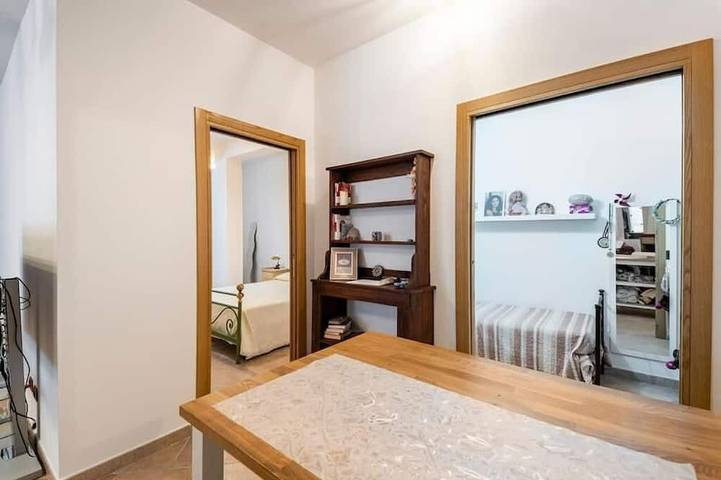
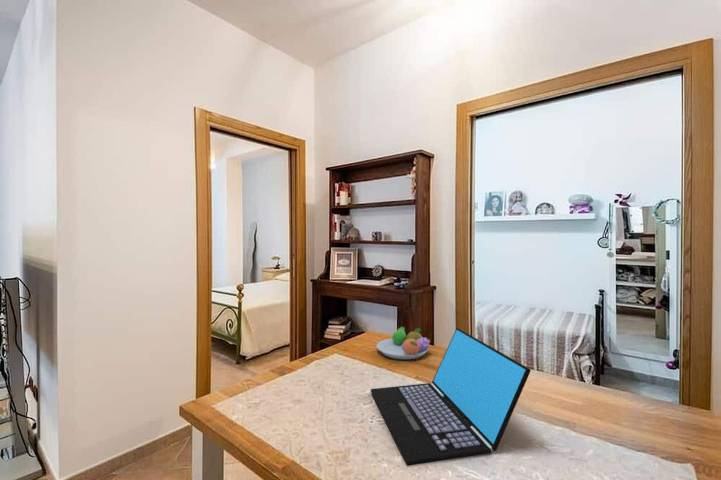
+ fruit bowl (403, 340)
+ laptop (438, 382)
